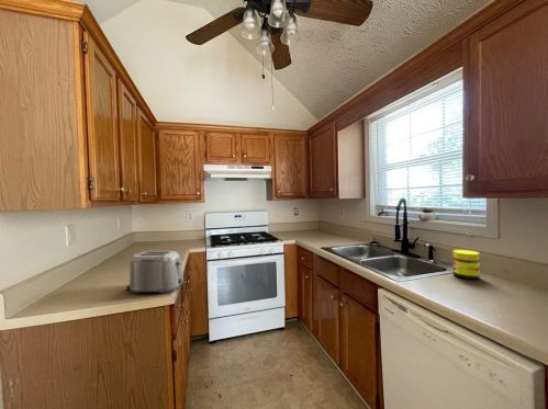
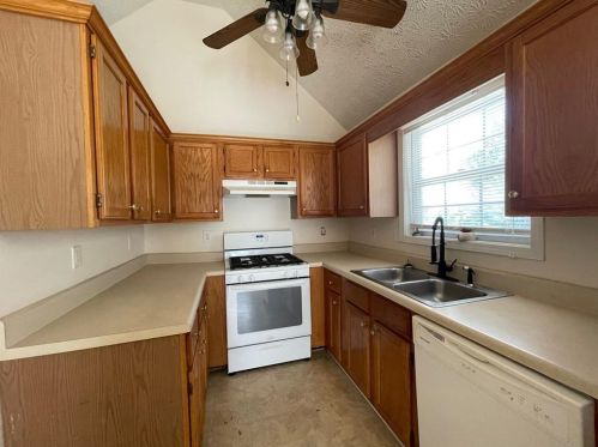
- jar (466, 263)
- toaster (154, 271)
